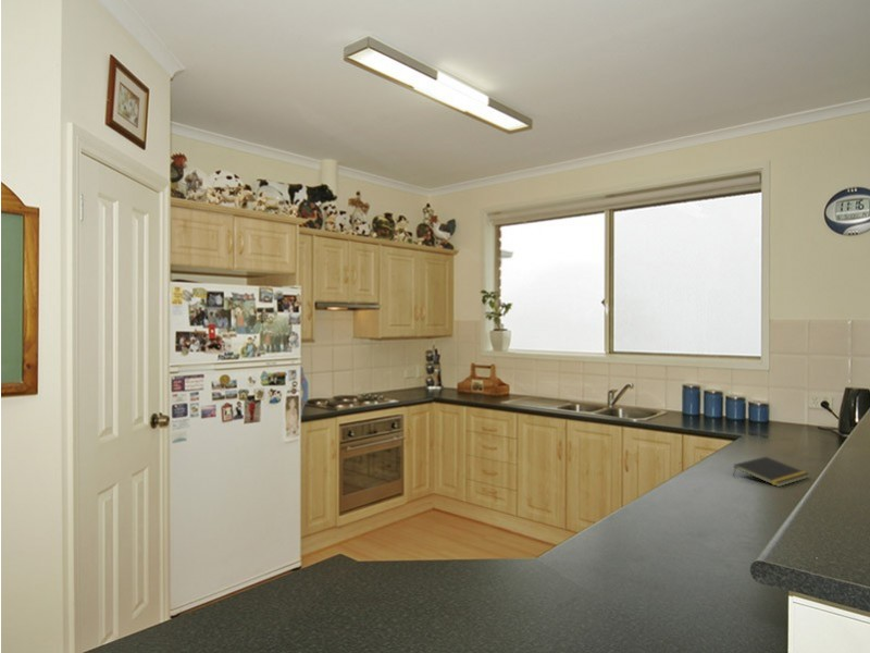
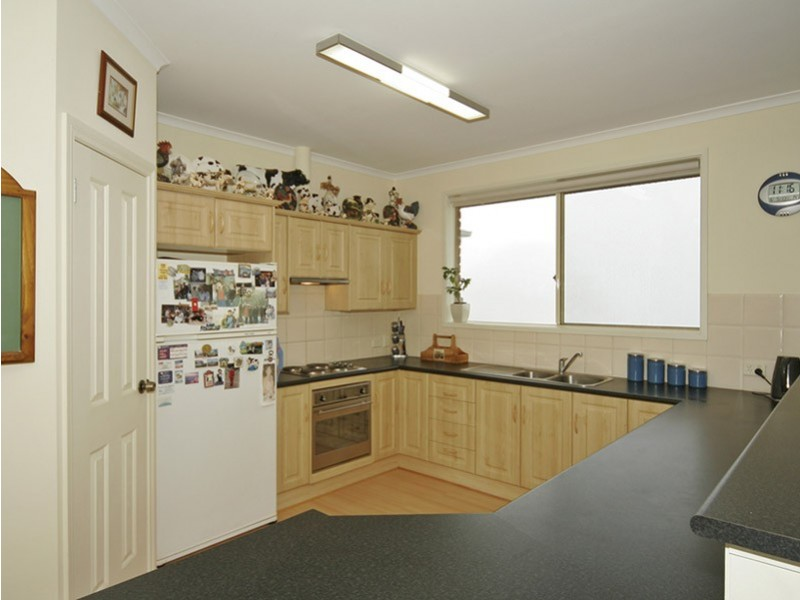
- notepad (771, 470)
